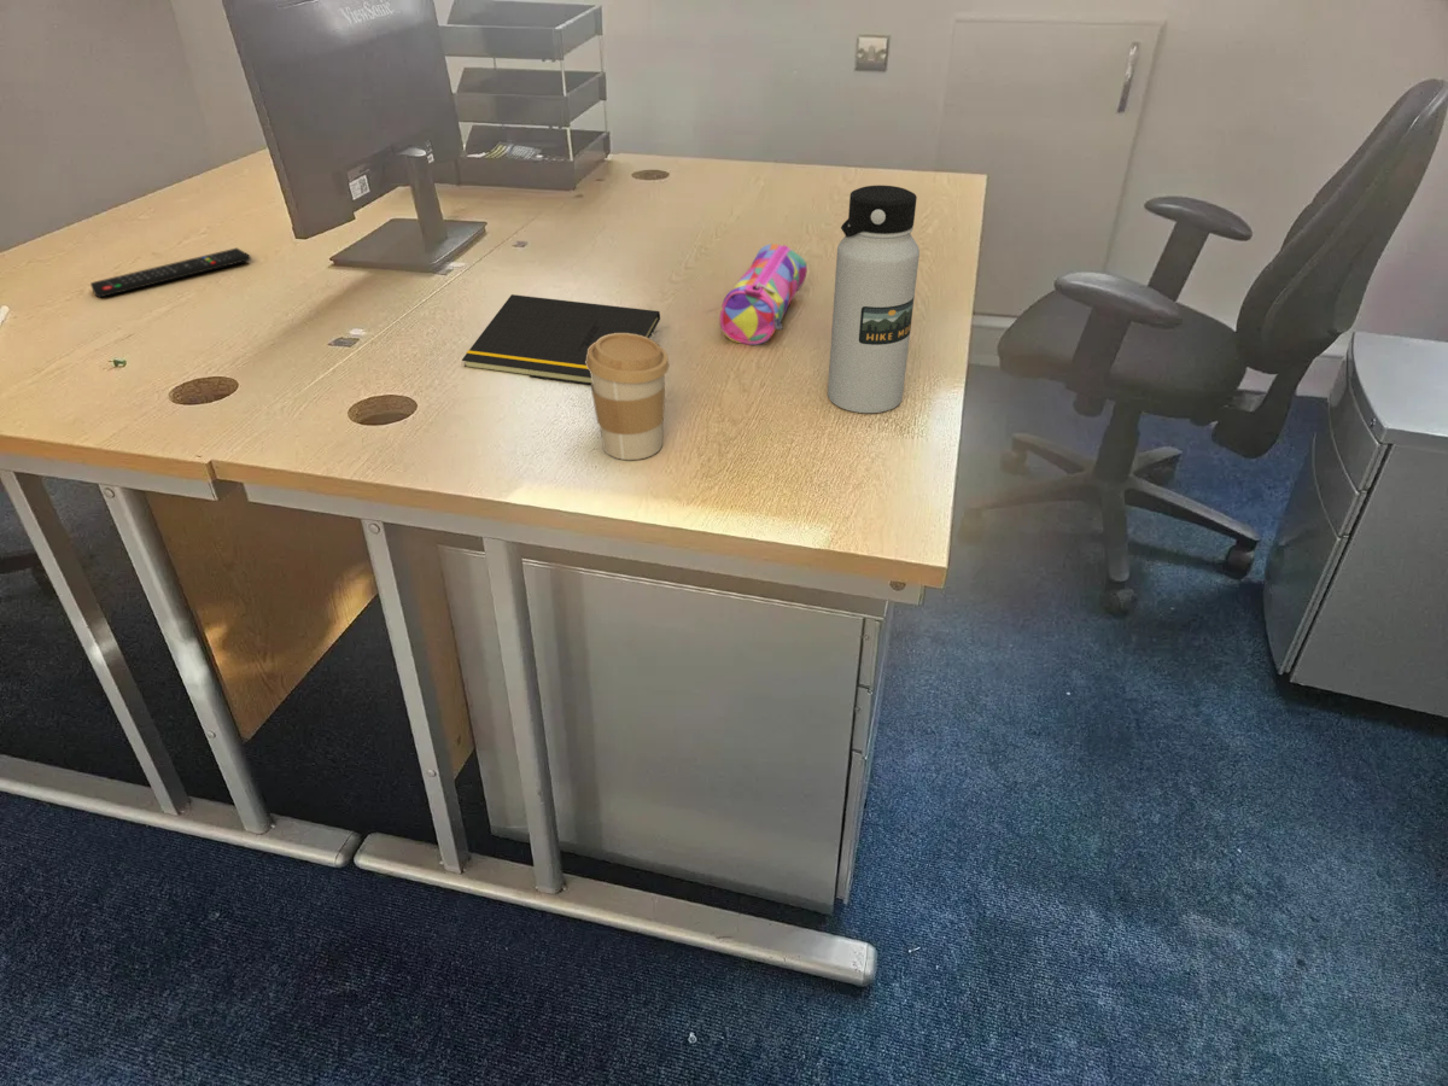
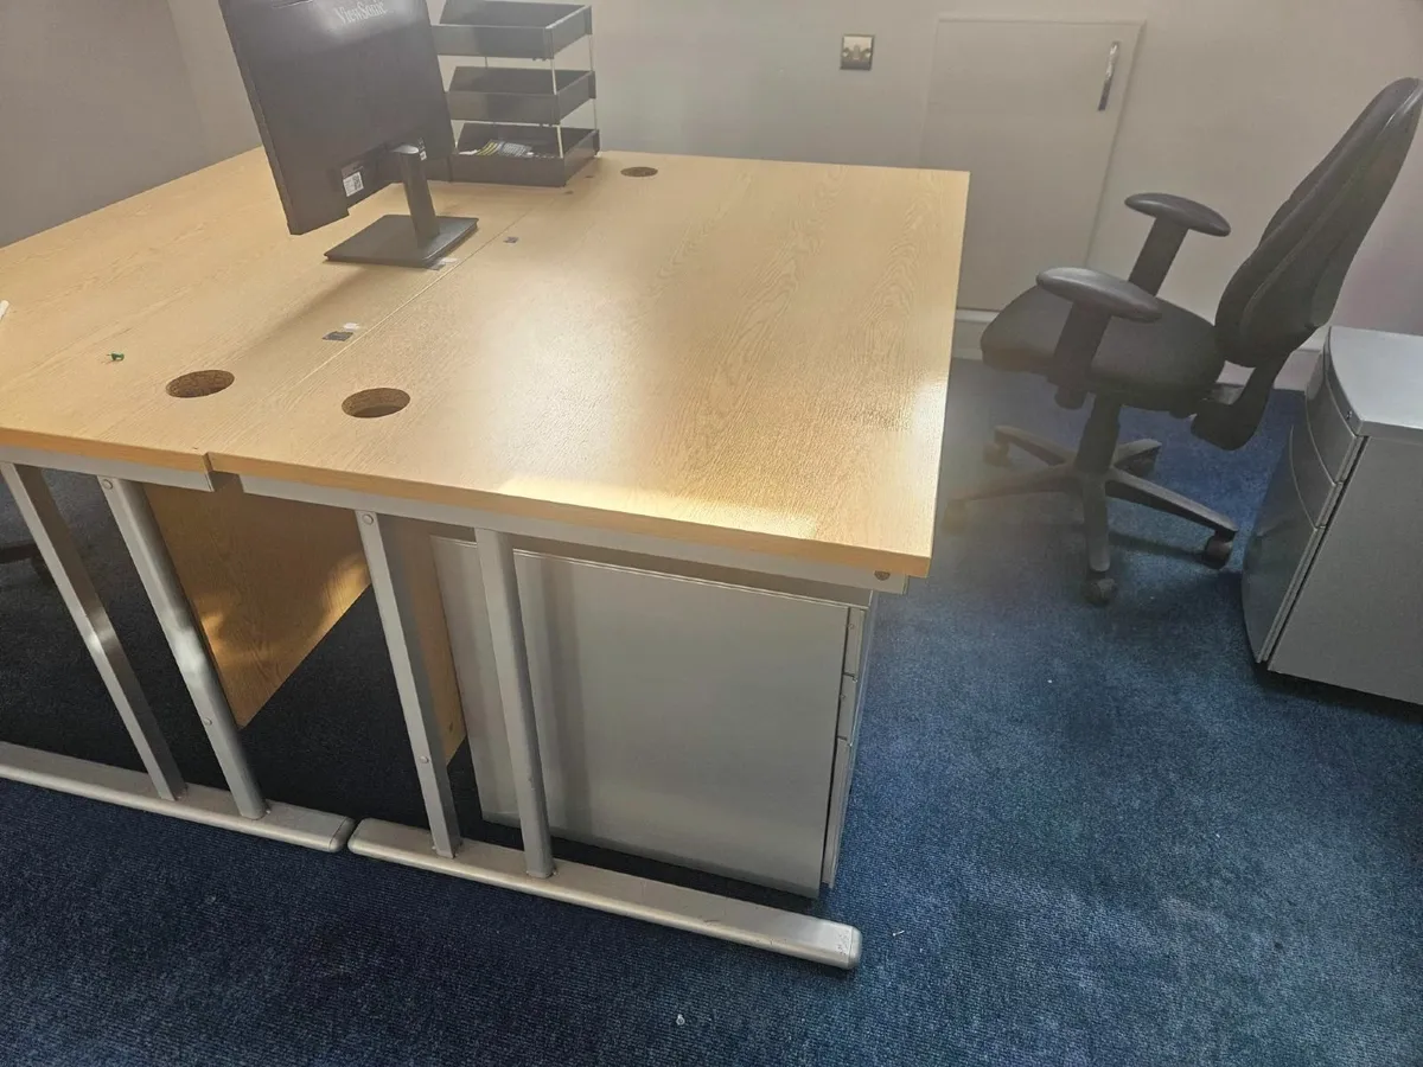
- remote control (173, 273)
- coffee cup (629, 395)
- water bottle (872, 300)
- notepad (562, 338)
- pencil case (765, 292)
